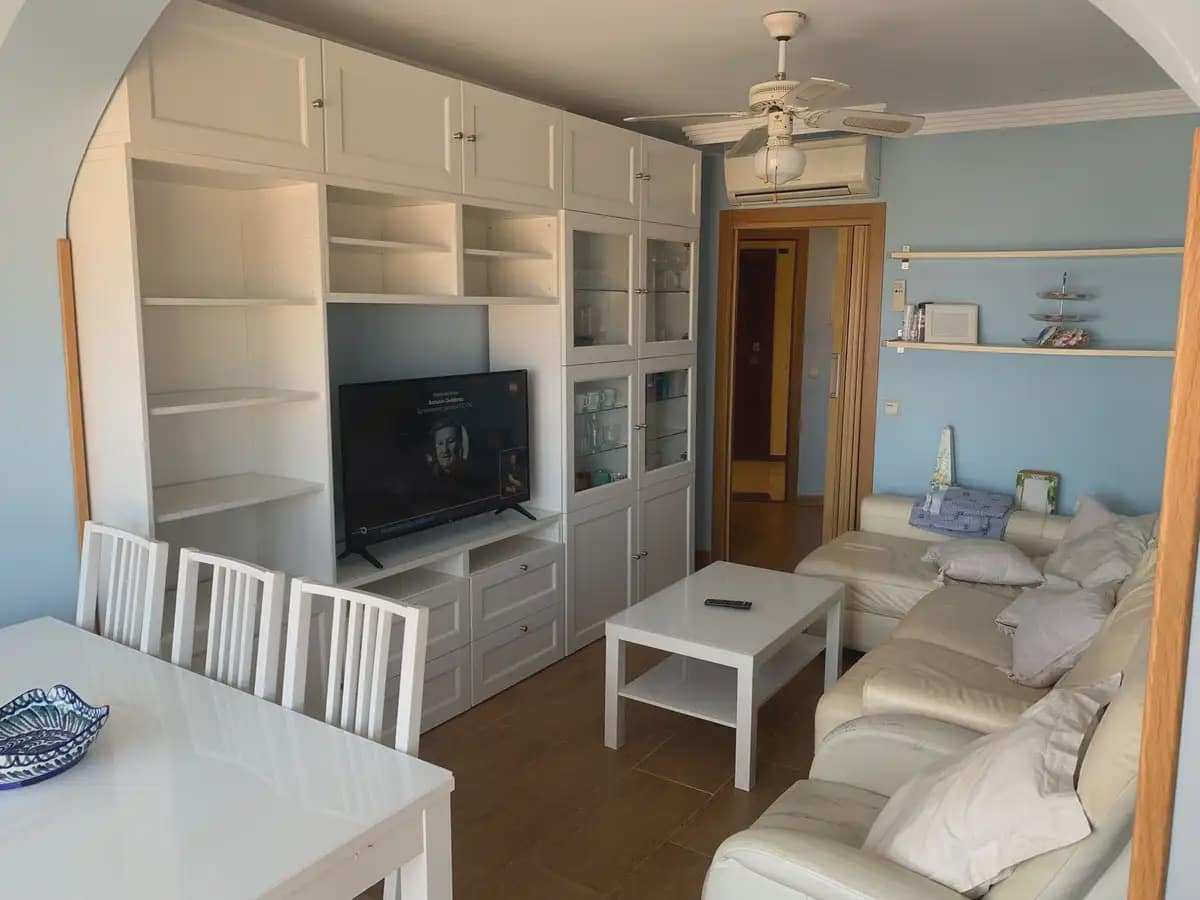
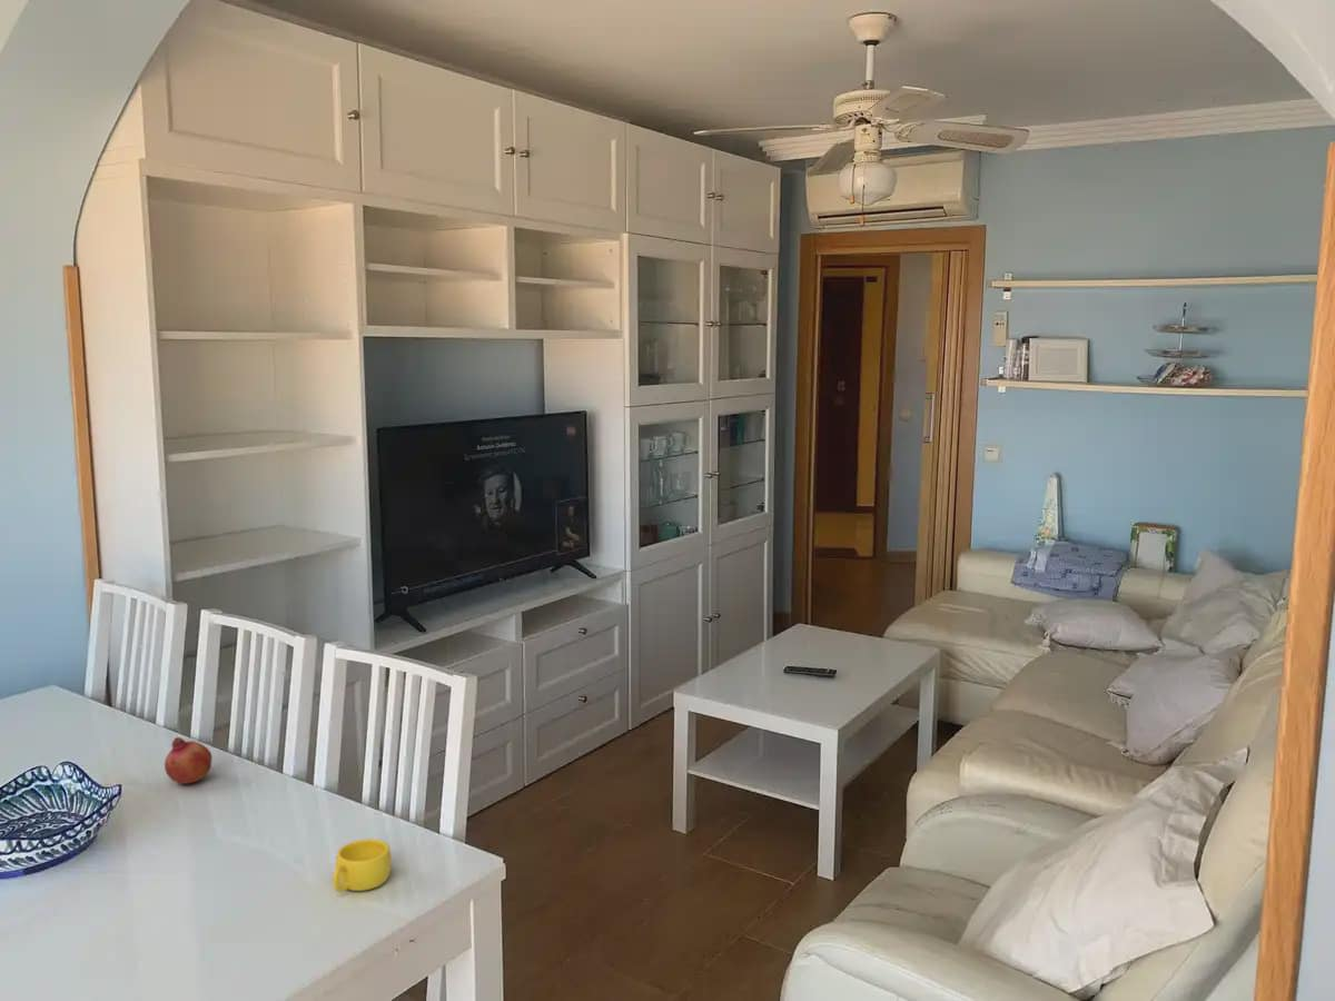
+ cup (358, 869)
+ fruit (188, 759)
